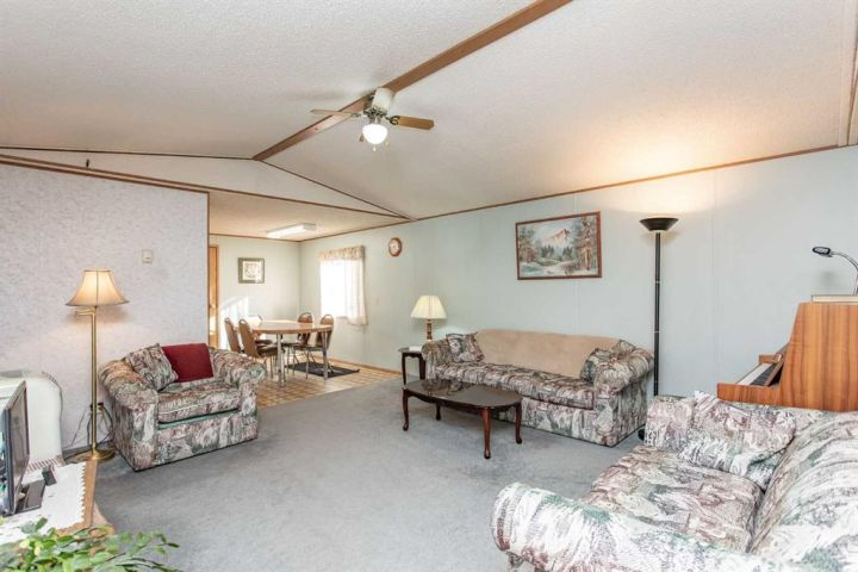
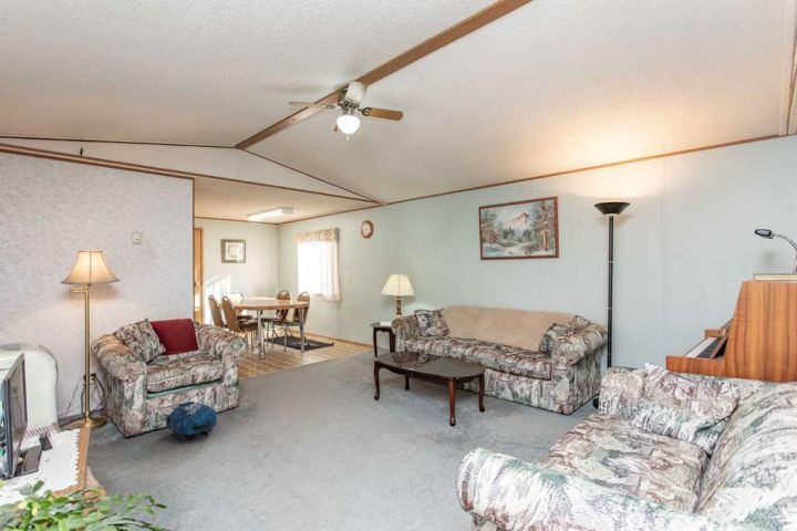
+ backpack (192, 419)
